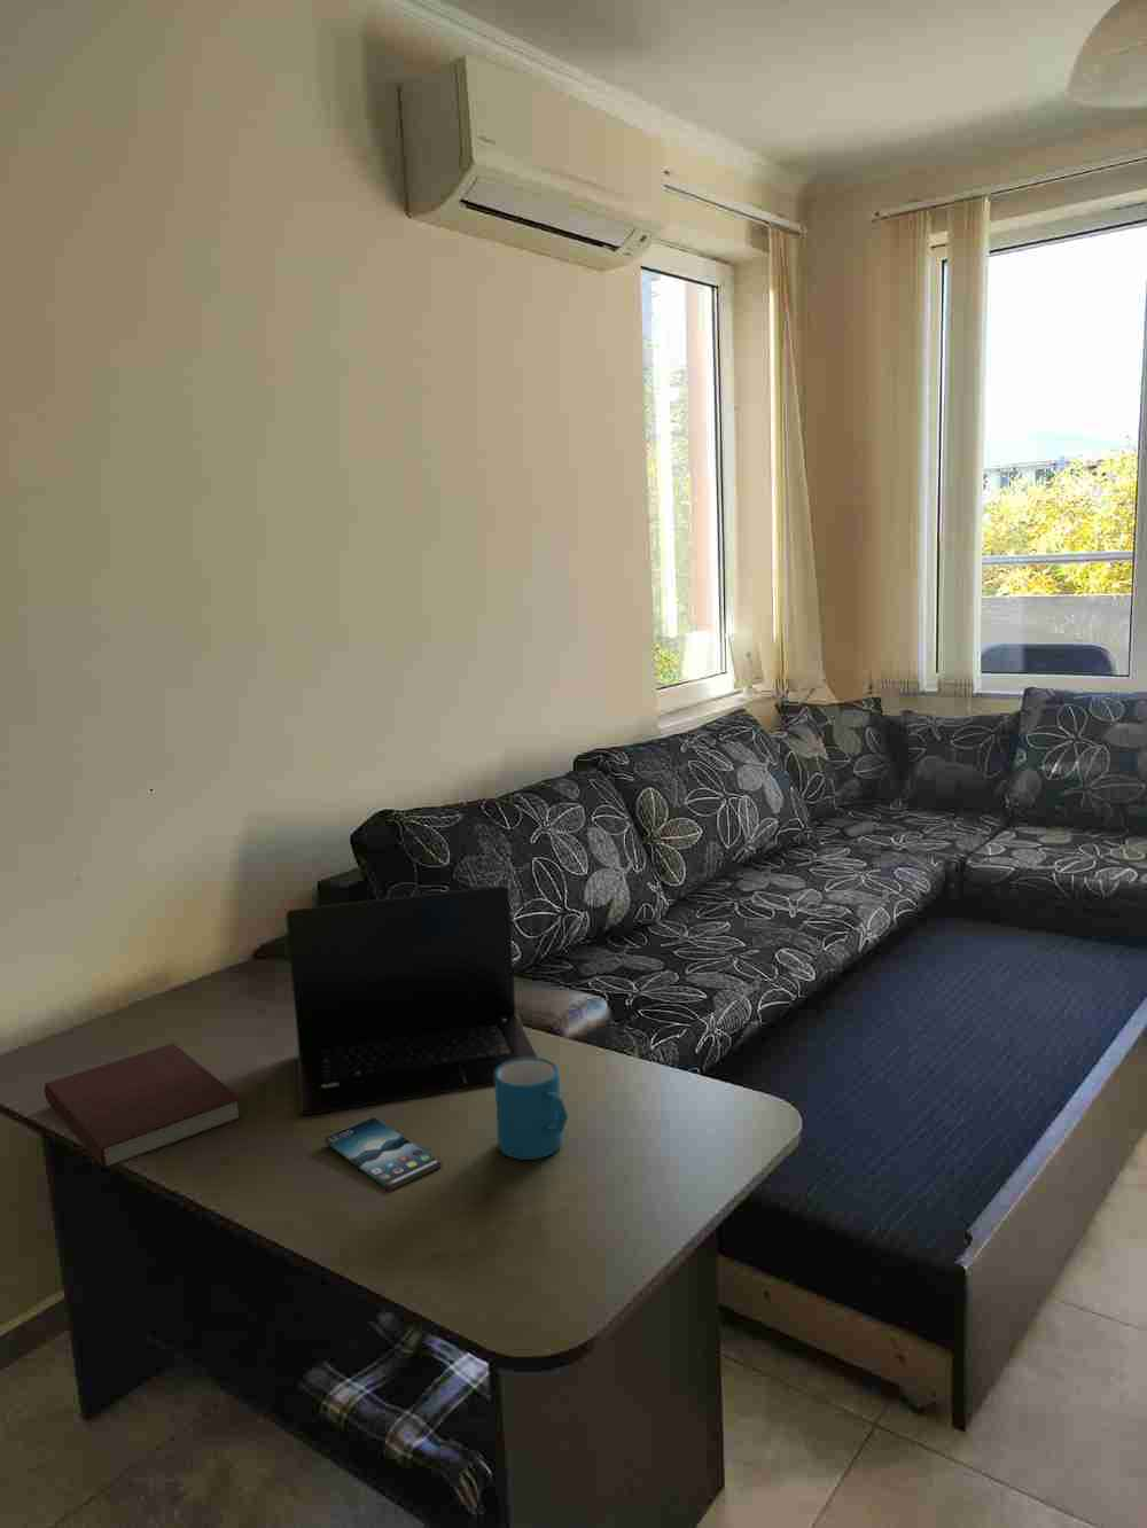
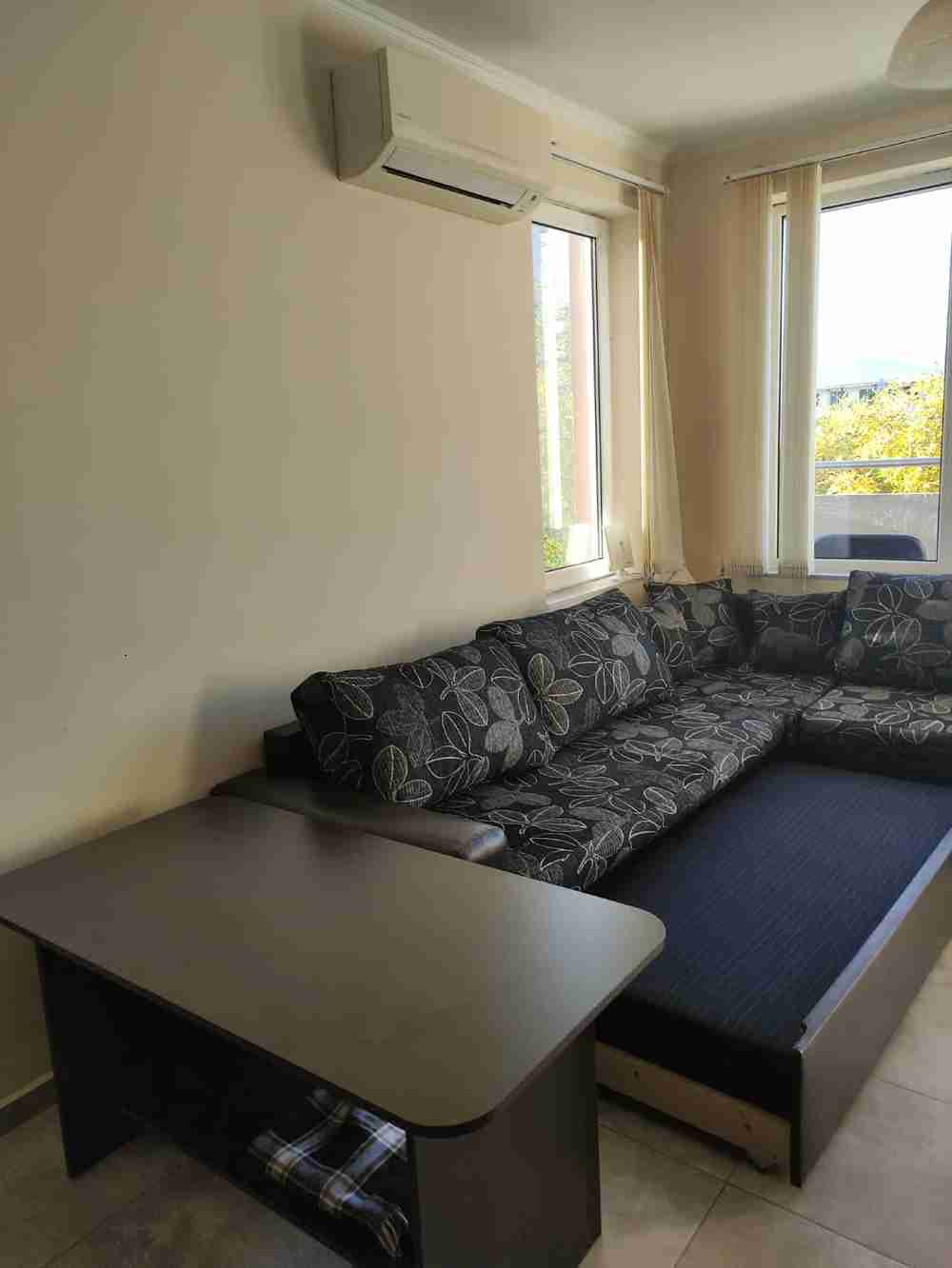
- notebook (141, 1100)
- mug (537, 1112)
- smartphone (382, 1152)
- laptop (412, 991)
